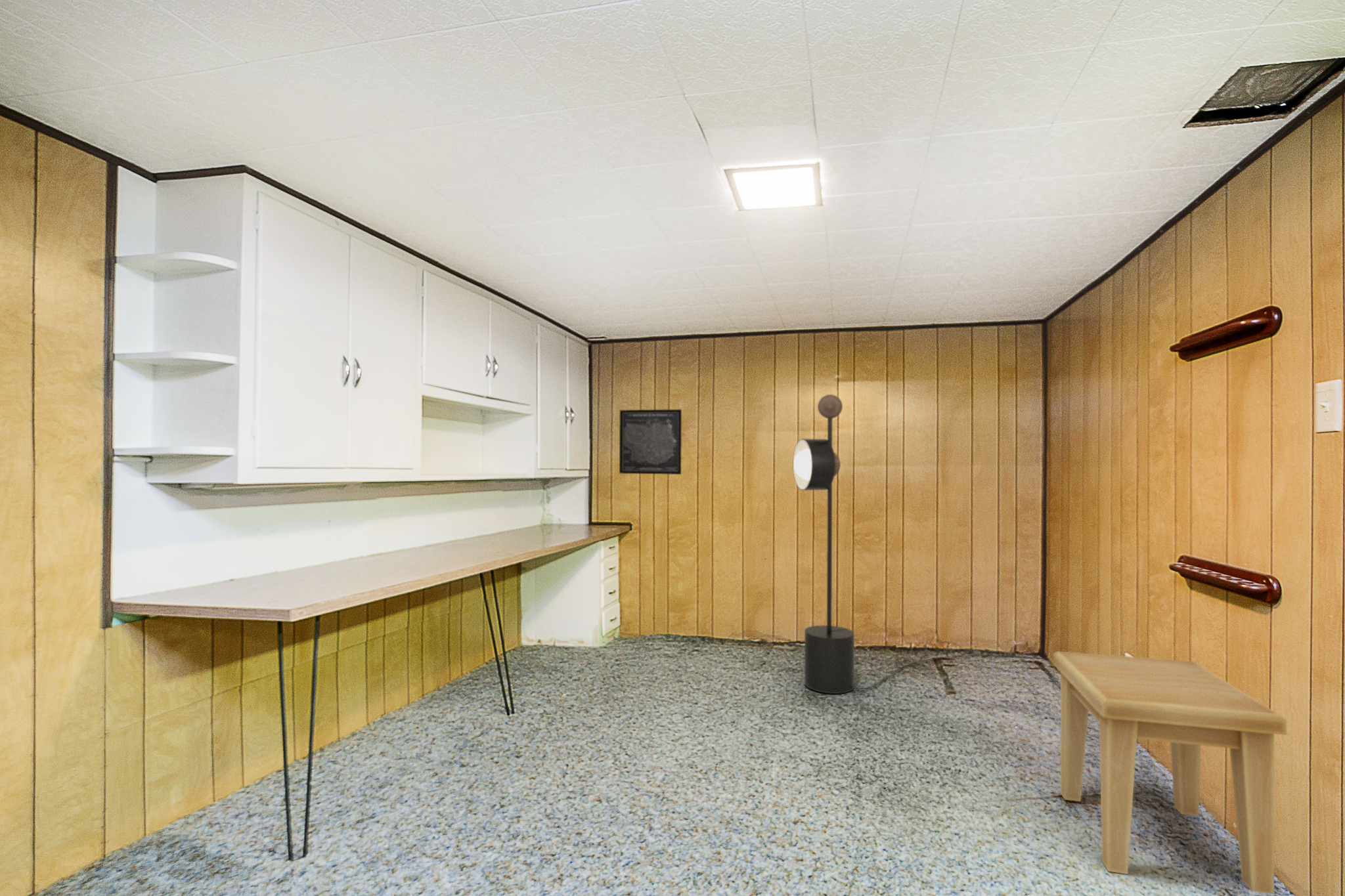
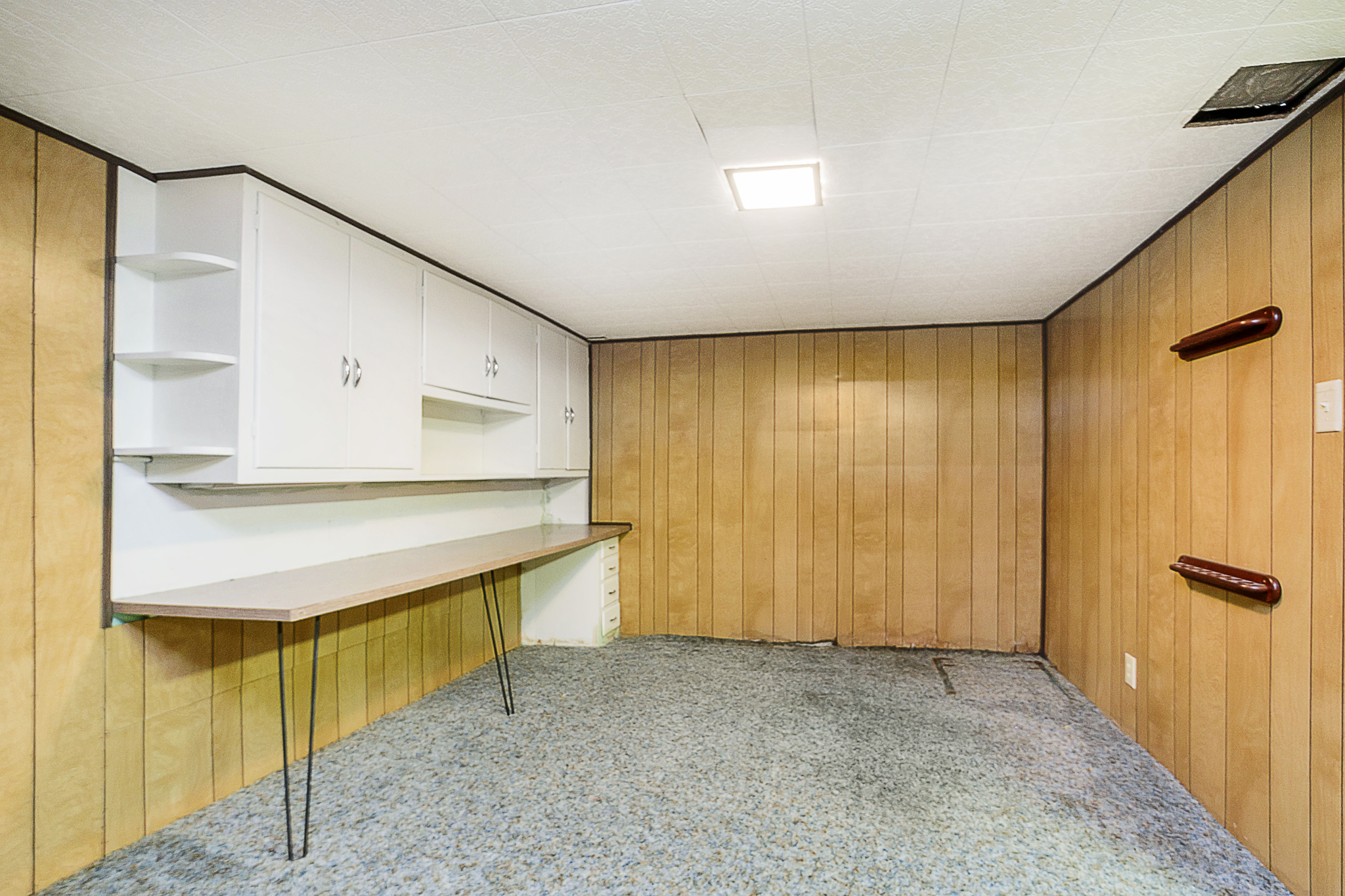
- wall art (650, 442)
- floor lamp (831, 536)
- side table (1157, 740)
